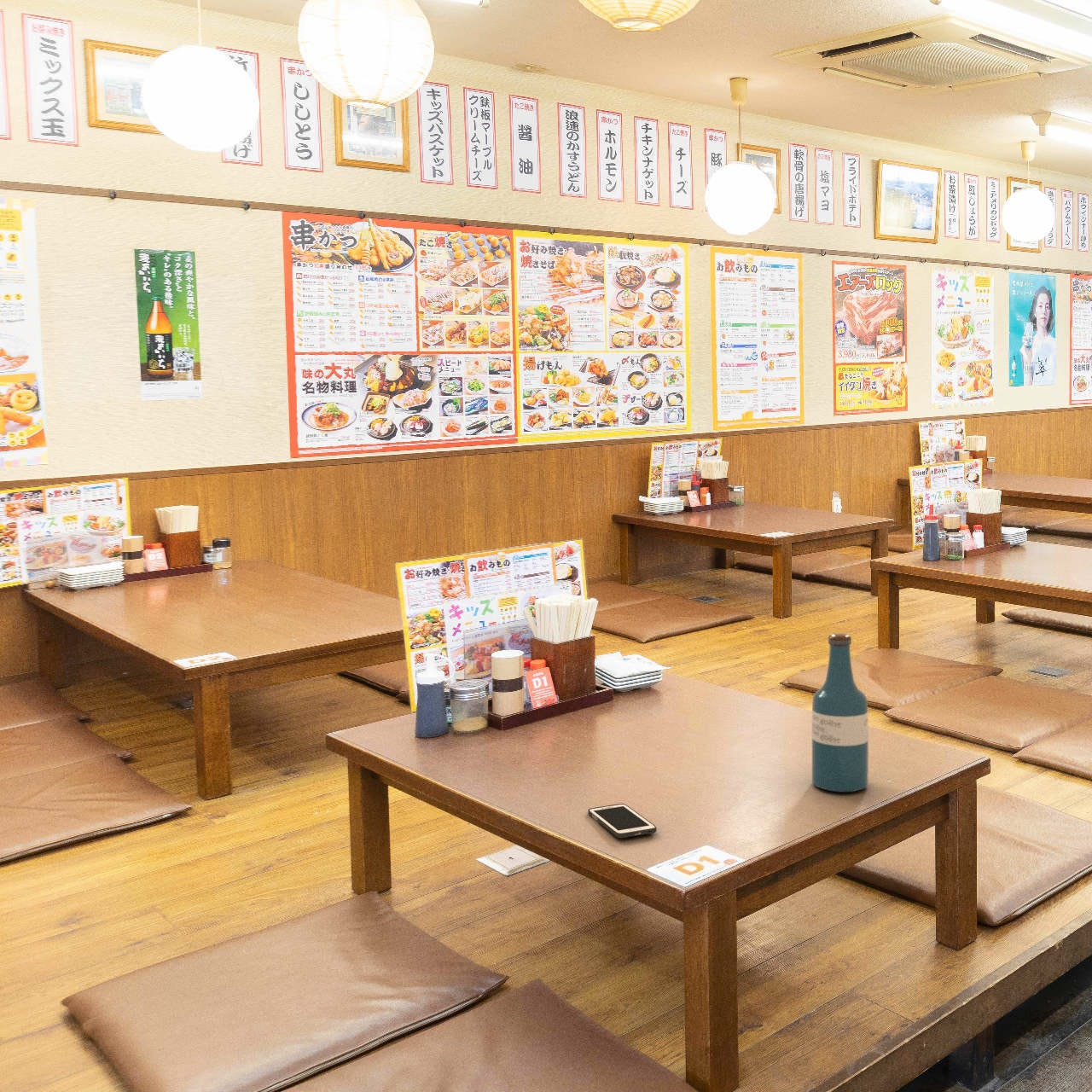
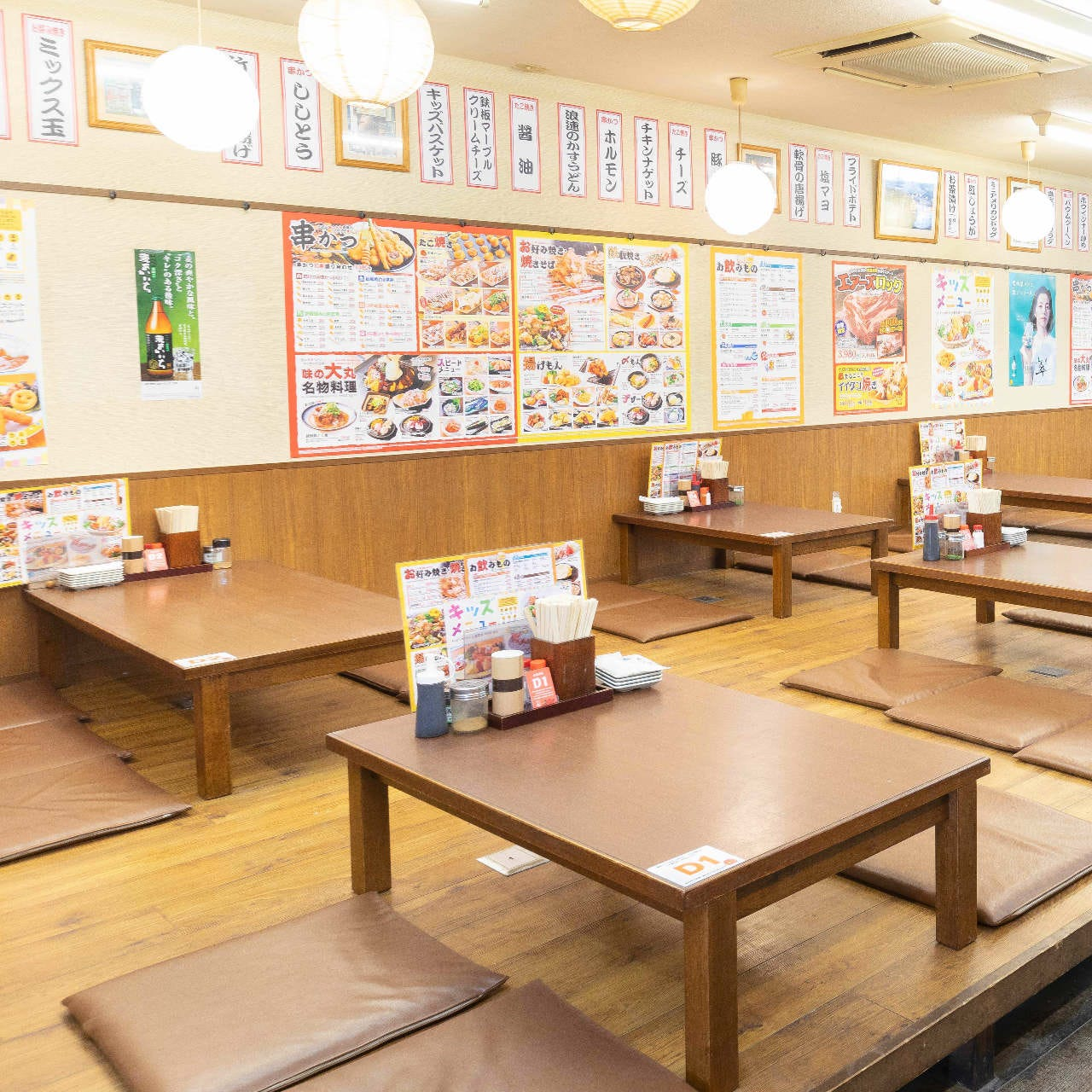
- cell phone (621, 820)
- beer bottle (839, 710)
